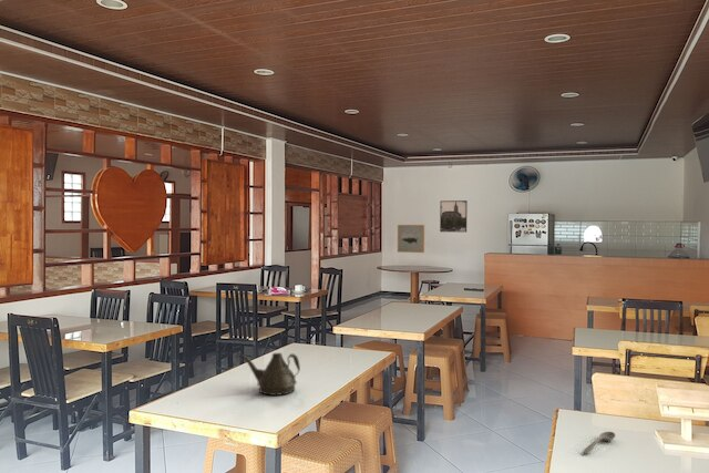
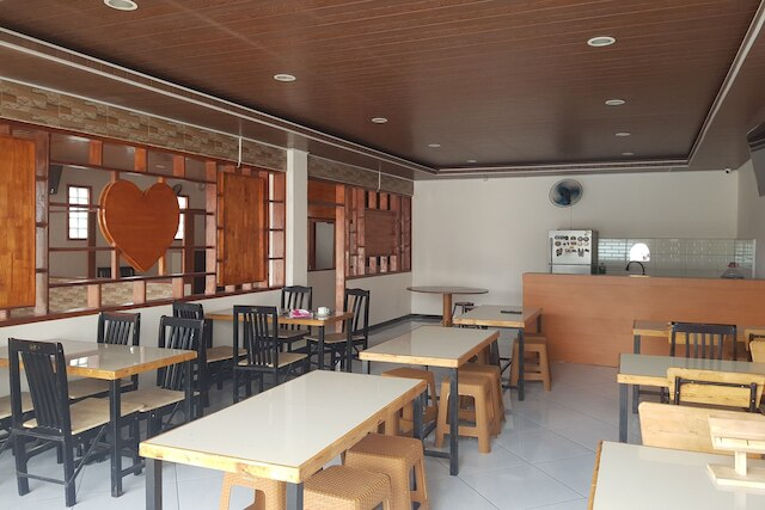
- soupspoon (597, 441)
- teapot (269, 371)
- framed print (453, 216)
- wall art (410, 238)
